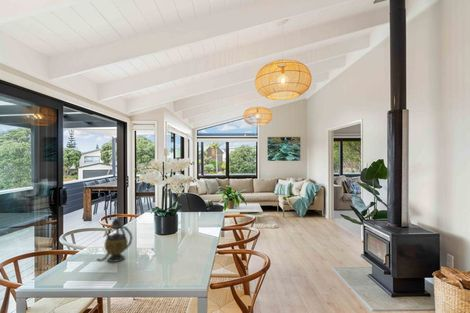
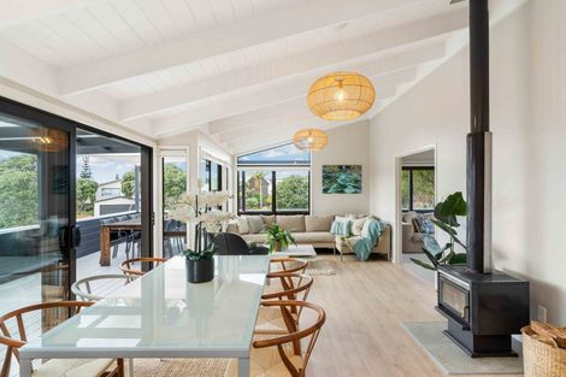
- teapot (112, 240)
